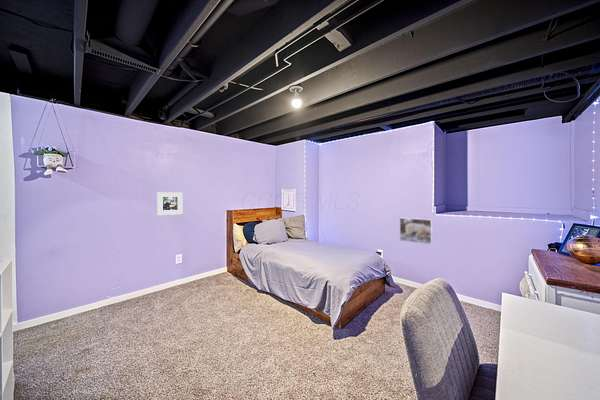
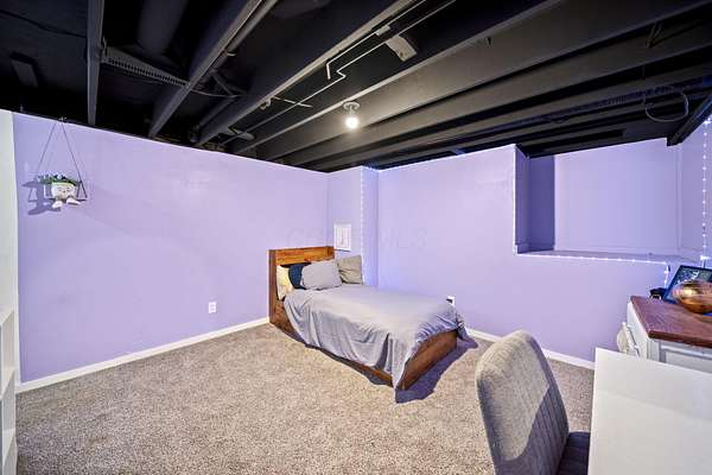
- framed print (415, 230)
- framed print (170, 203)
